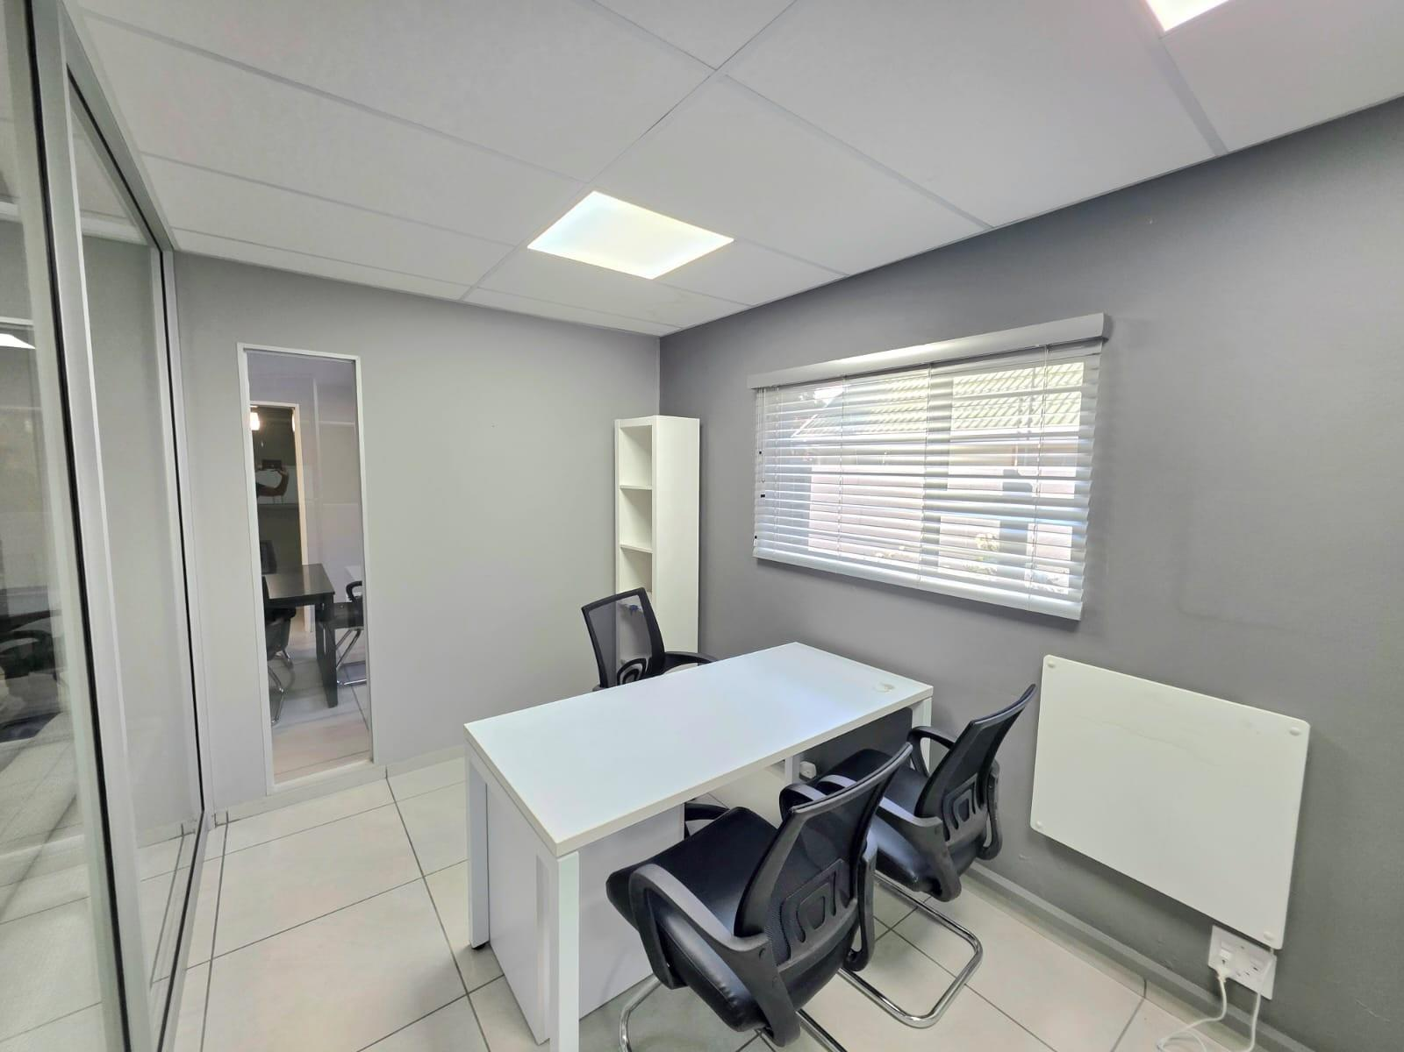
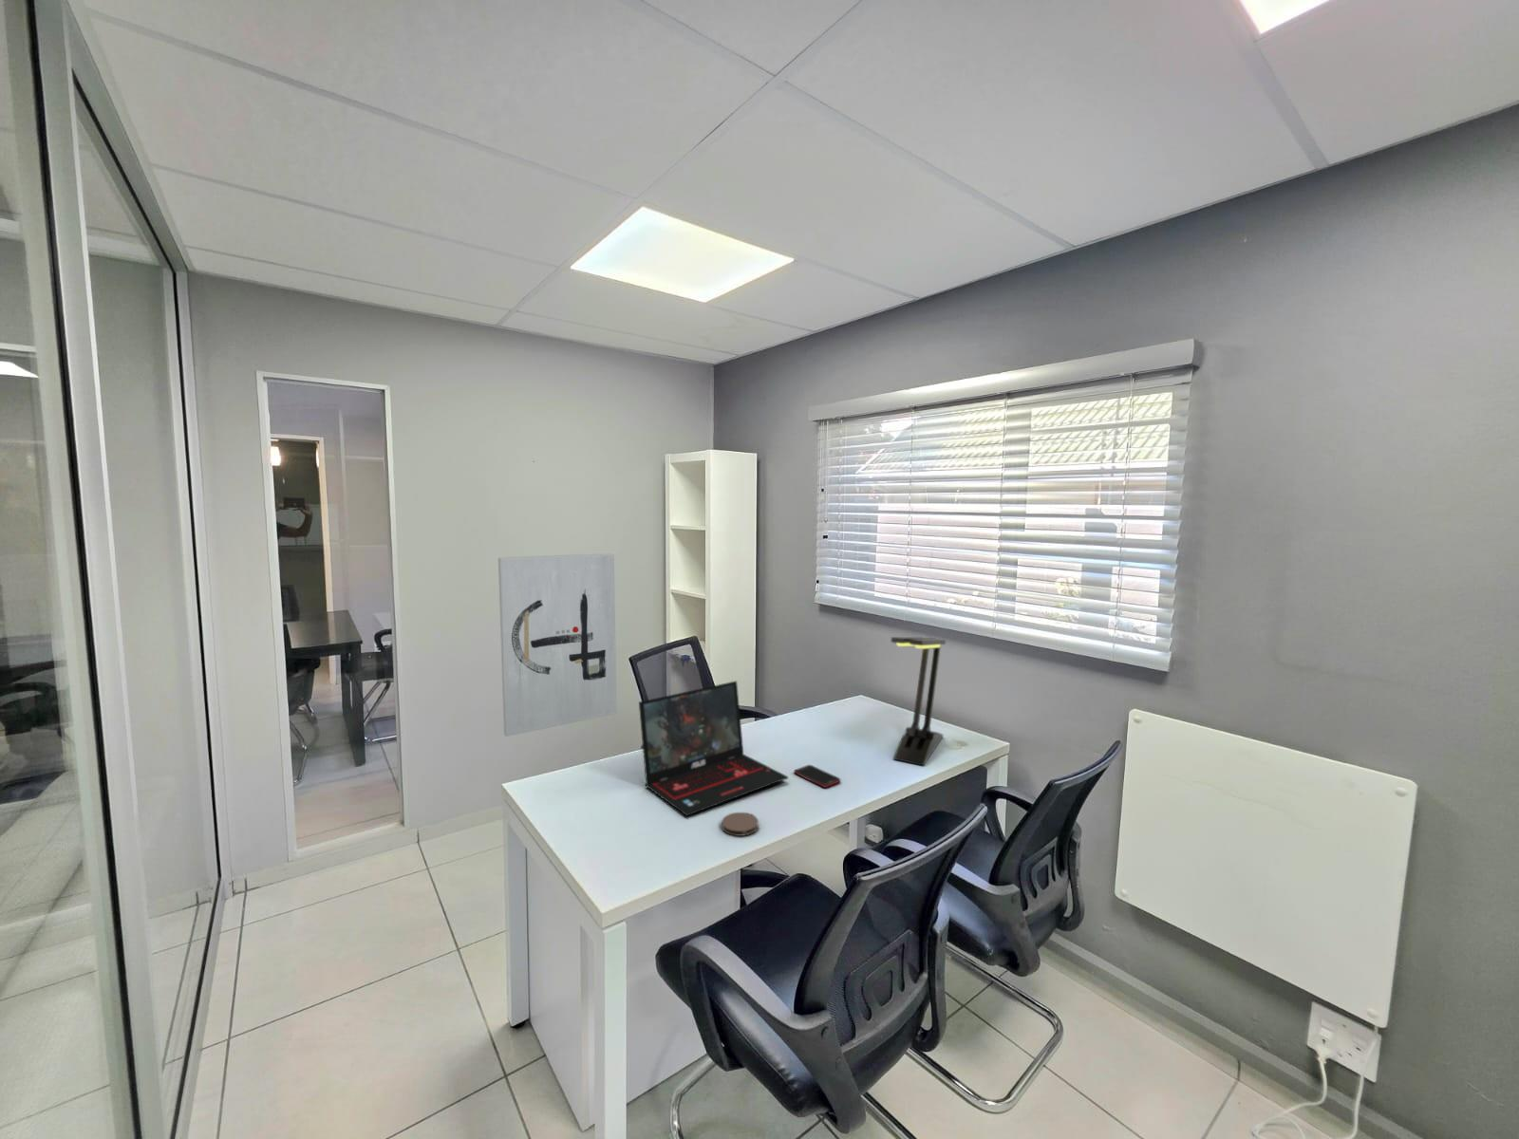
+ desk lamp (919, 690)
+ cell phone (817, 775)
+ wall art (561, 640)
+ laptop (714, 742)
+ coaster (739, 823)
